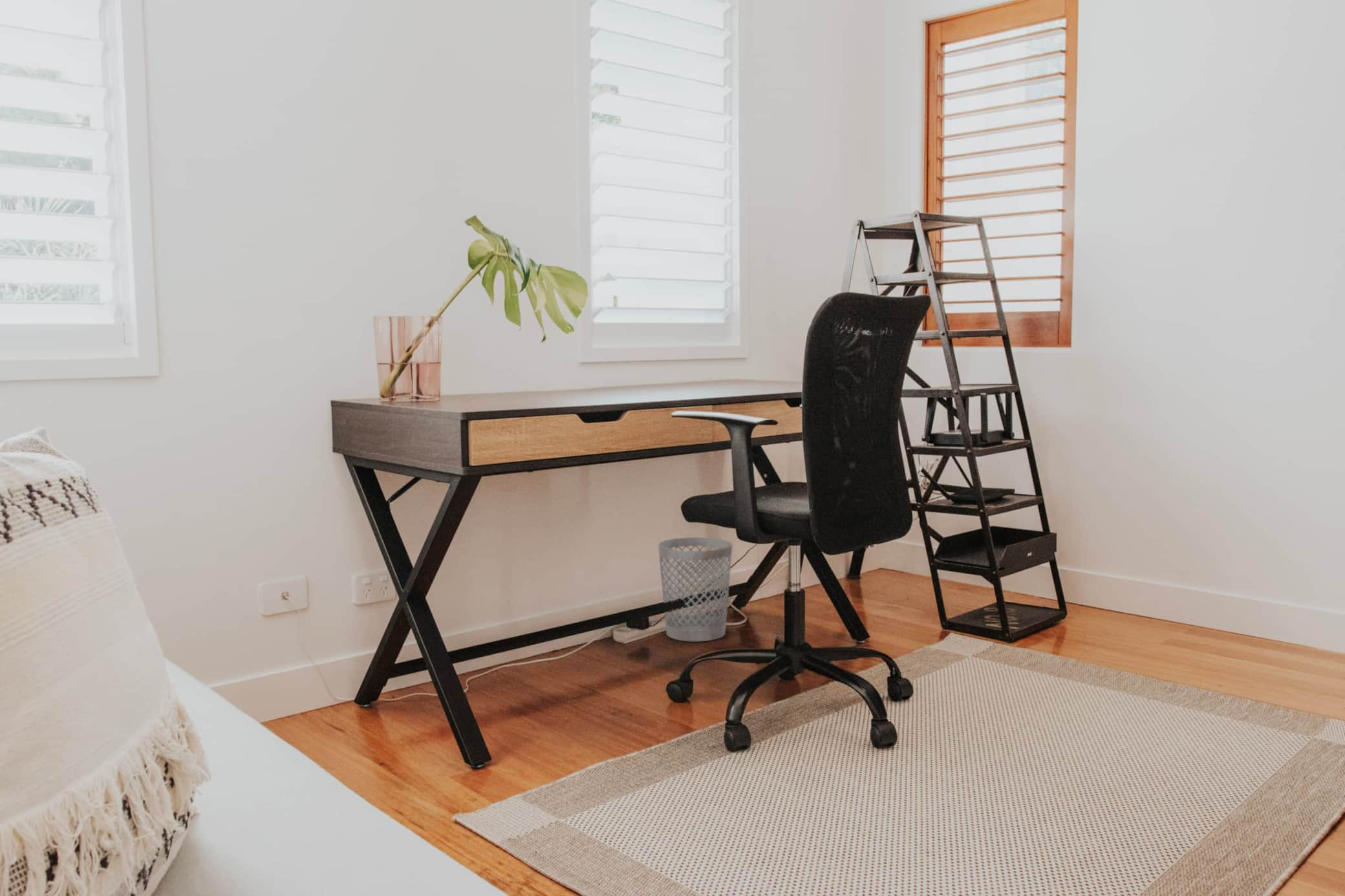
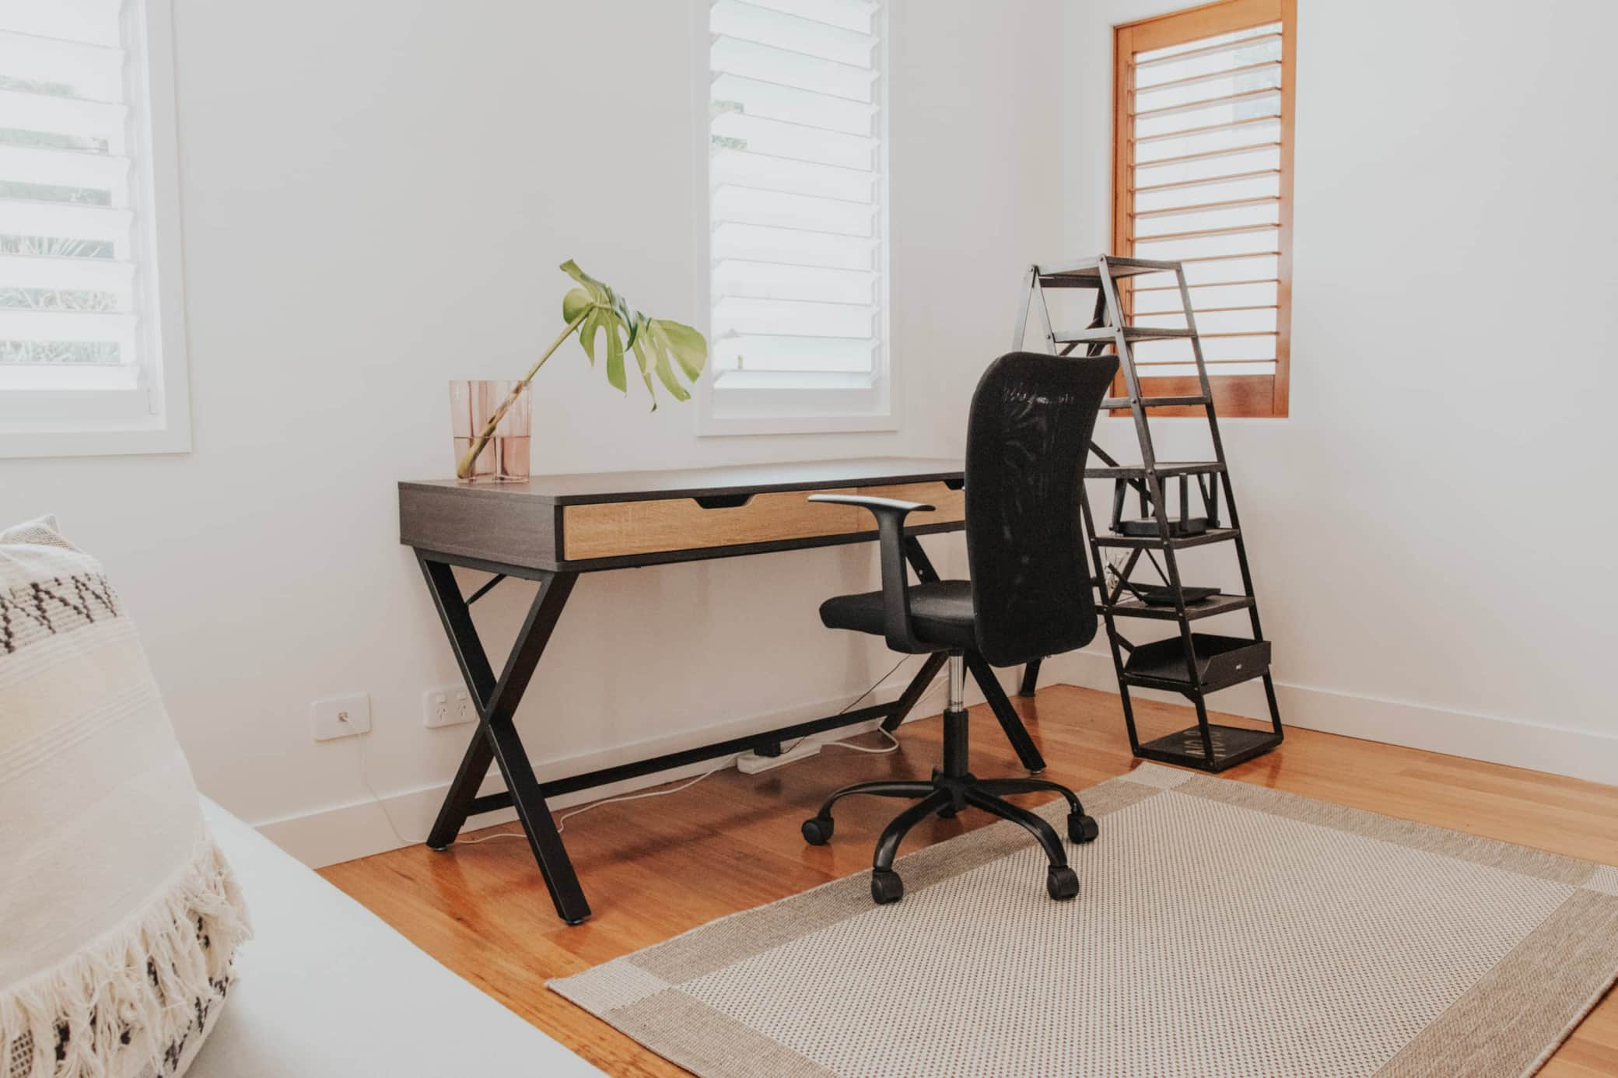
- wastebasket (695, 588)
